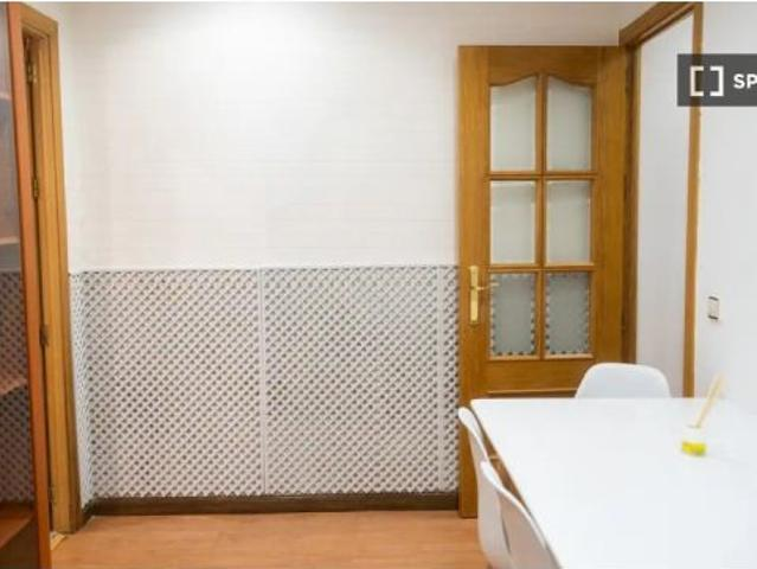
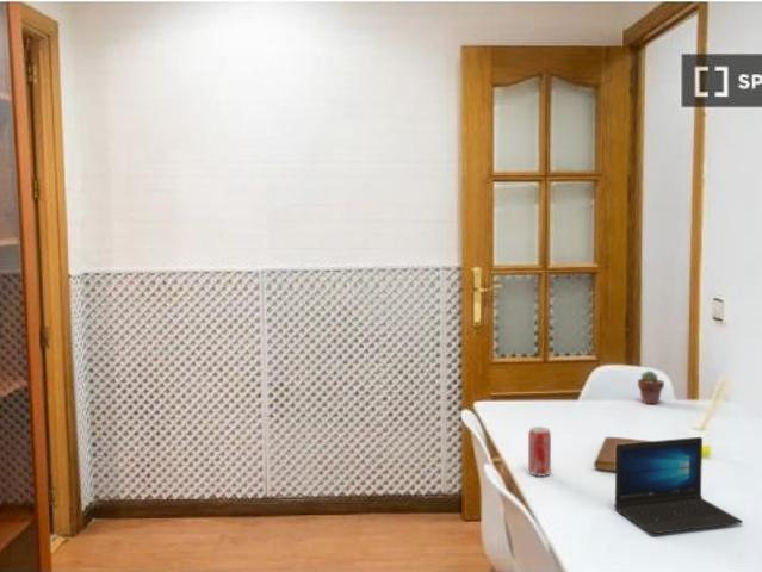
+ potted succulent (650, 386)
+ notebook (630, 442)
+ beverage can (539, 450)
+ laptop (677, 483)
